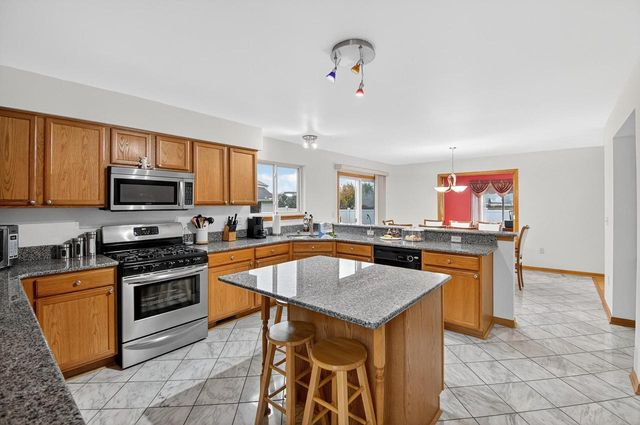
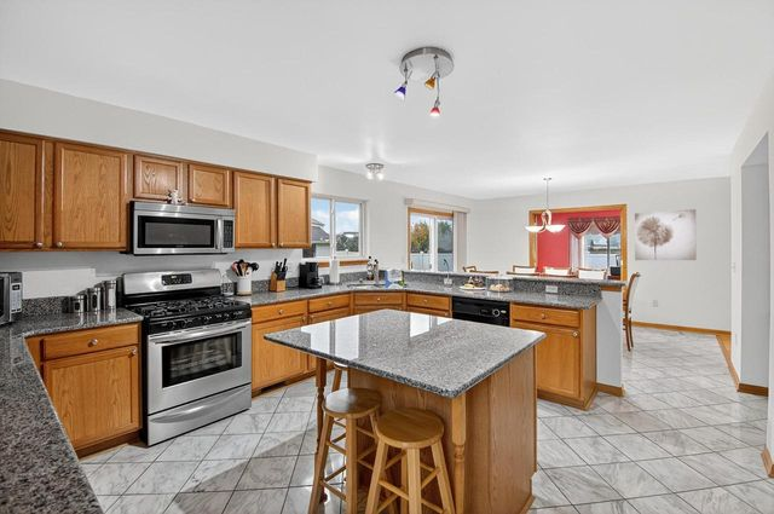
+ wall art (664, 236)
